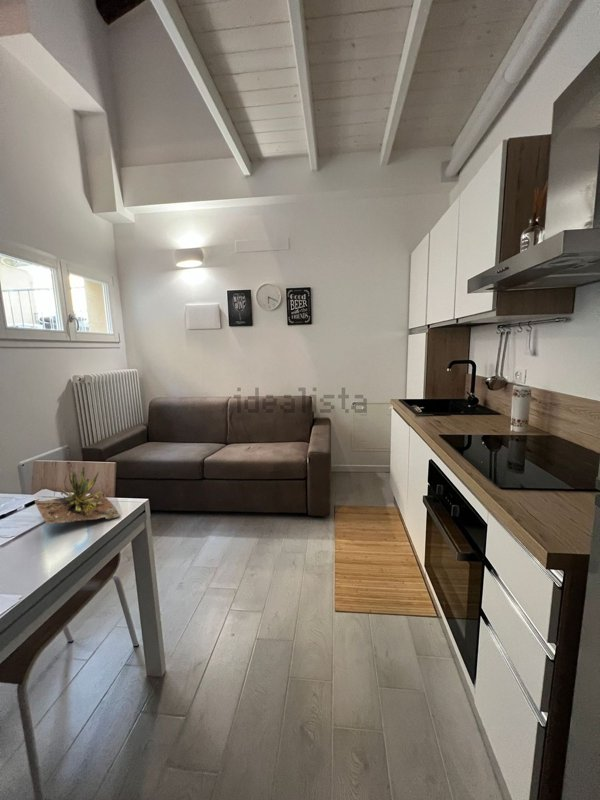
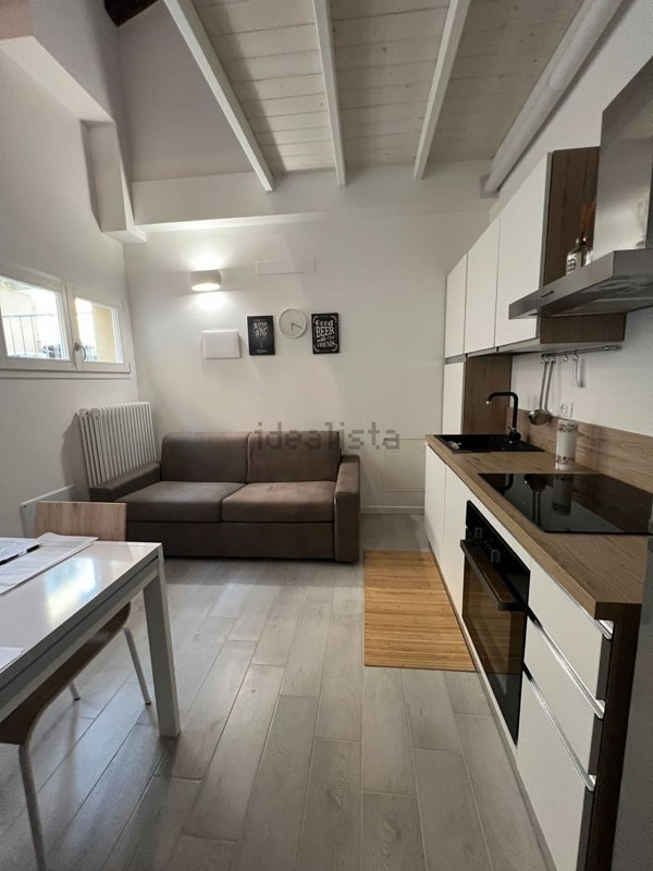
- succulent plant (76, 493)
